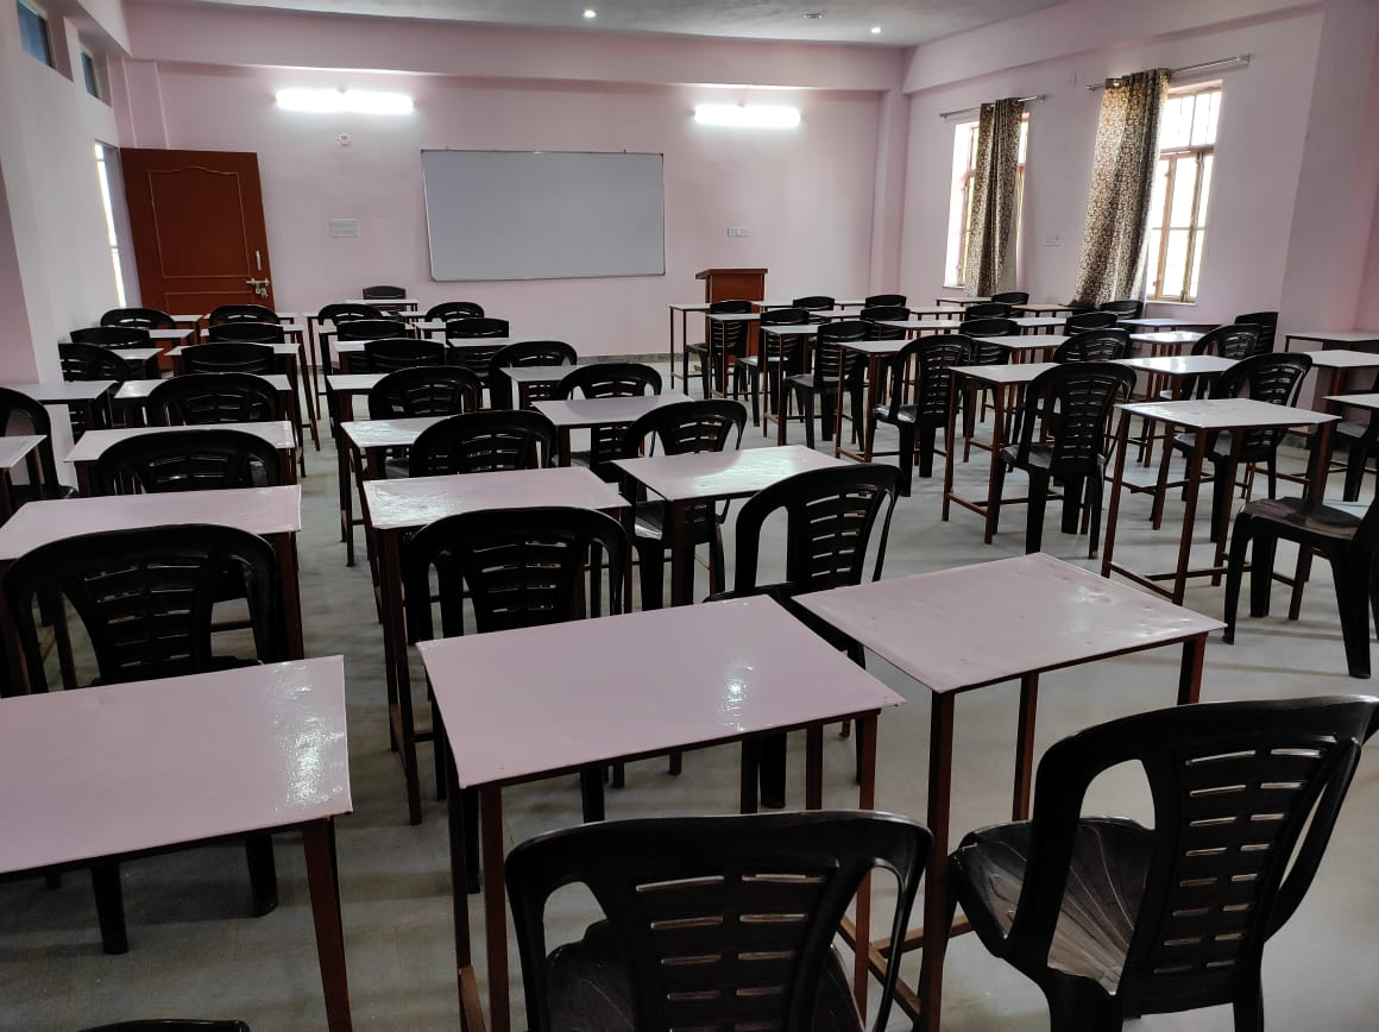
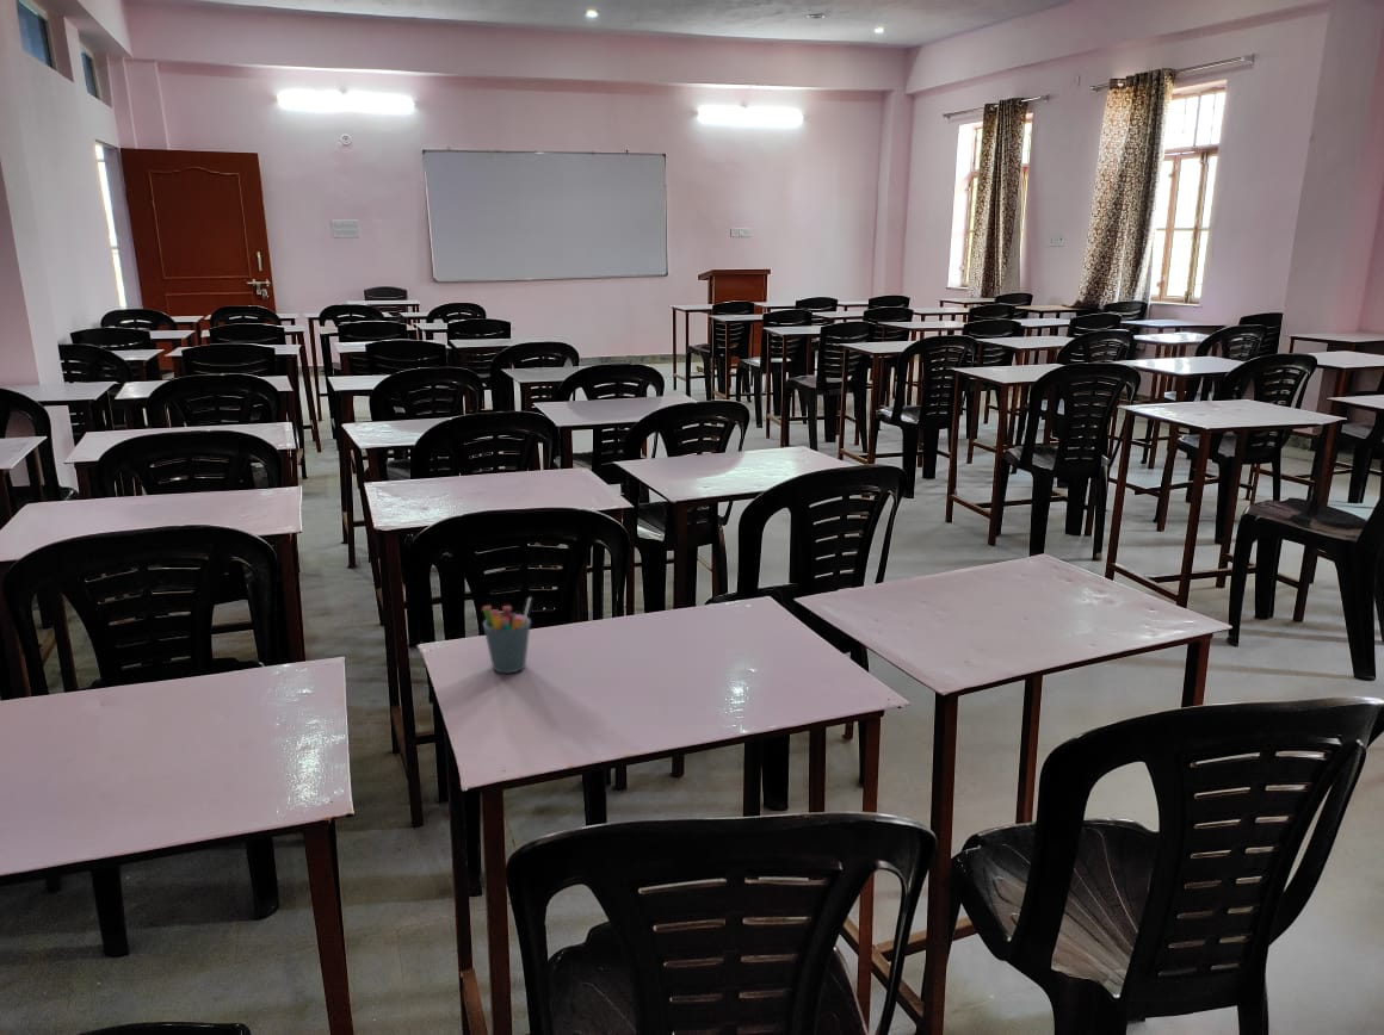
+ pen holder (506, 632)
